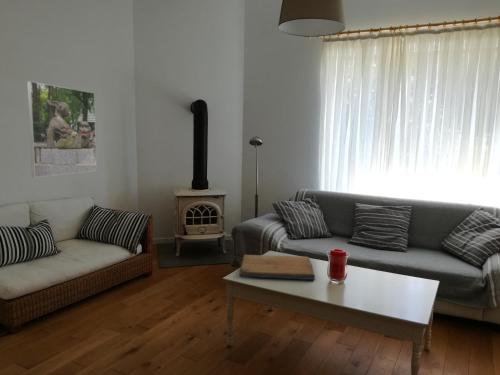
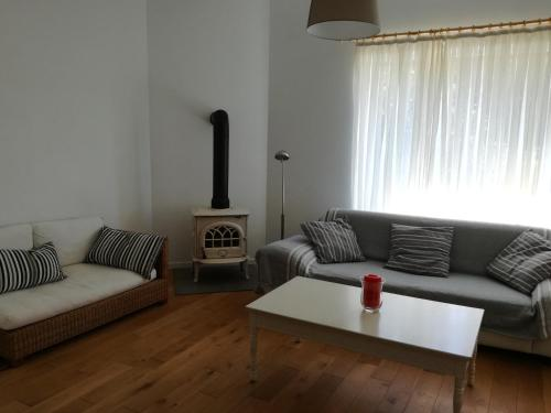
- religious icon (276, 265)
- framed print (66, 131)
